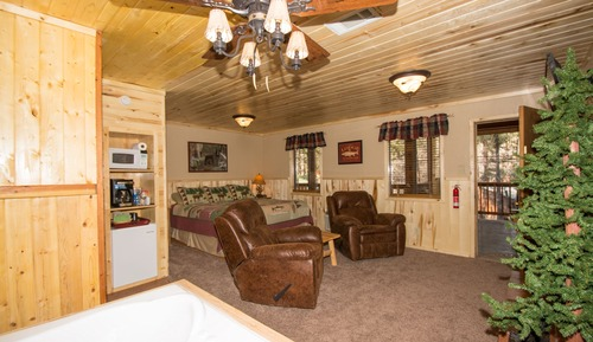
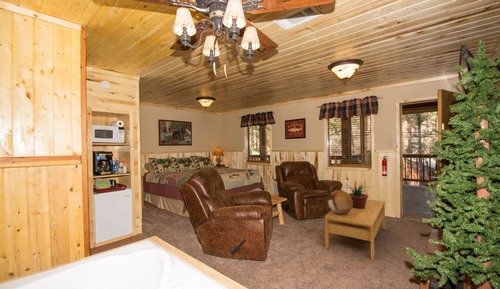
+ coffee table (358, 222)
+ potted plant (357, 195)
+ decorative sphere (339, 202)
